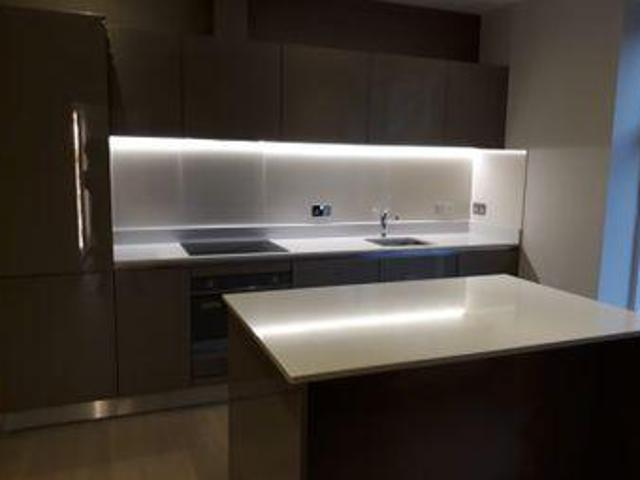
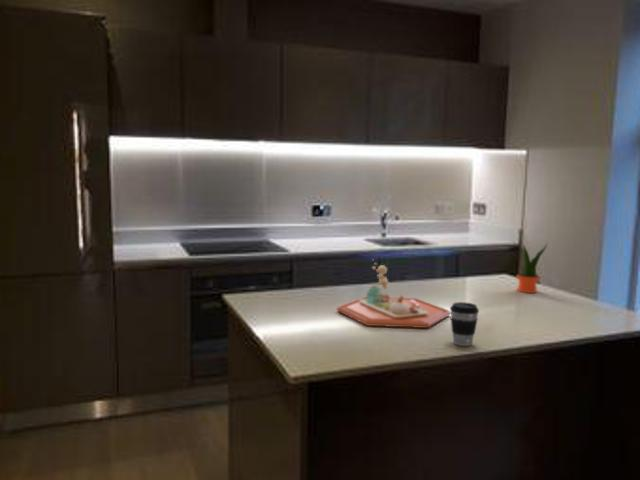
+ food tray (386, 288)
+ potted plant (533, 266)
+ coffee cup (463, 324)
